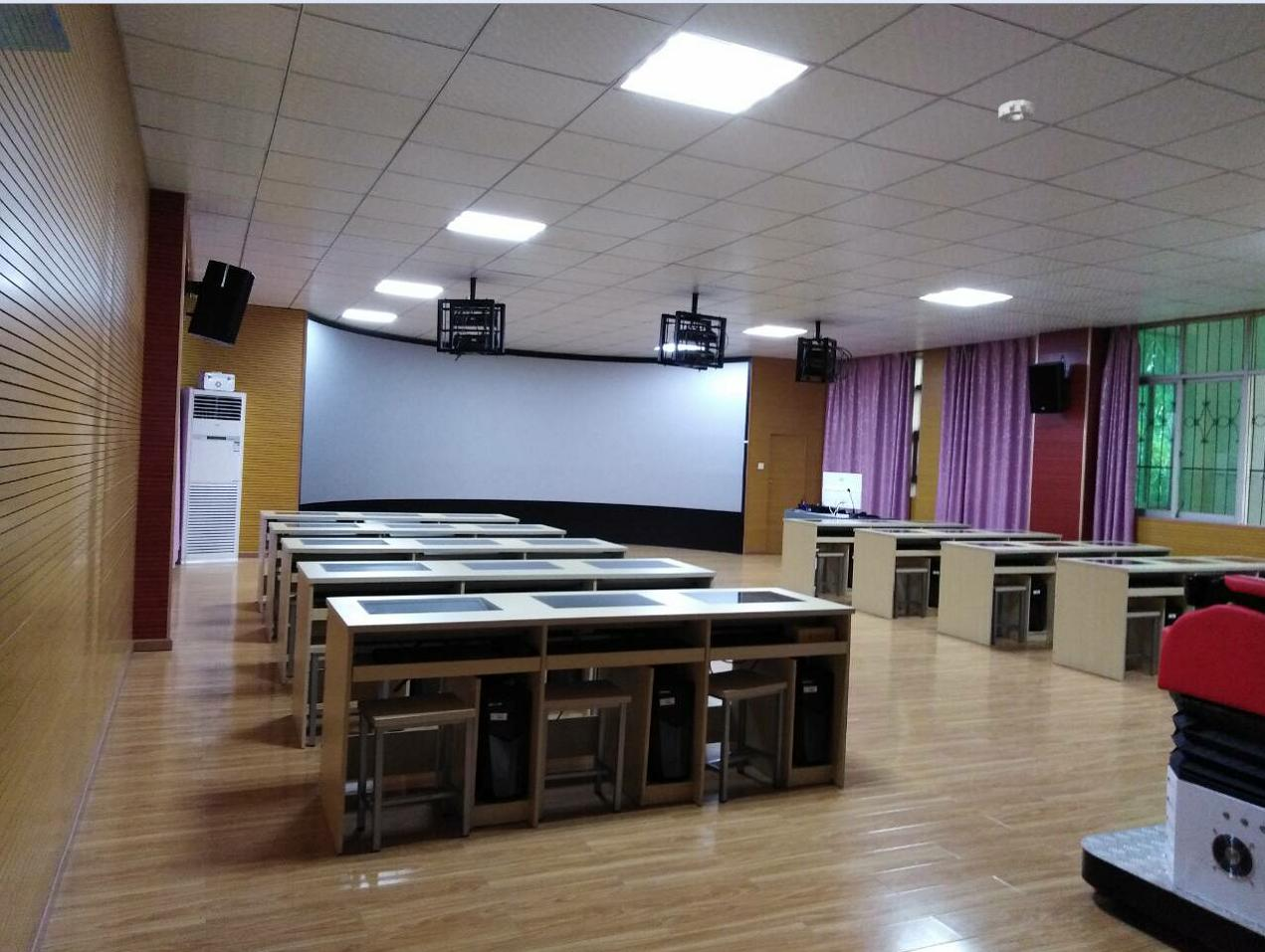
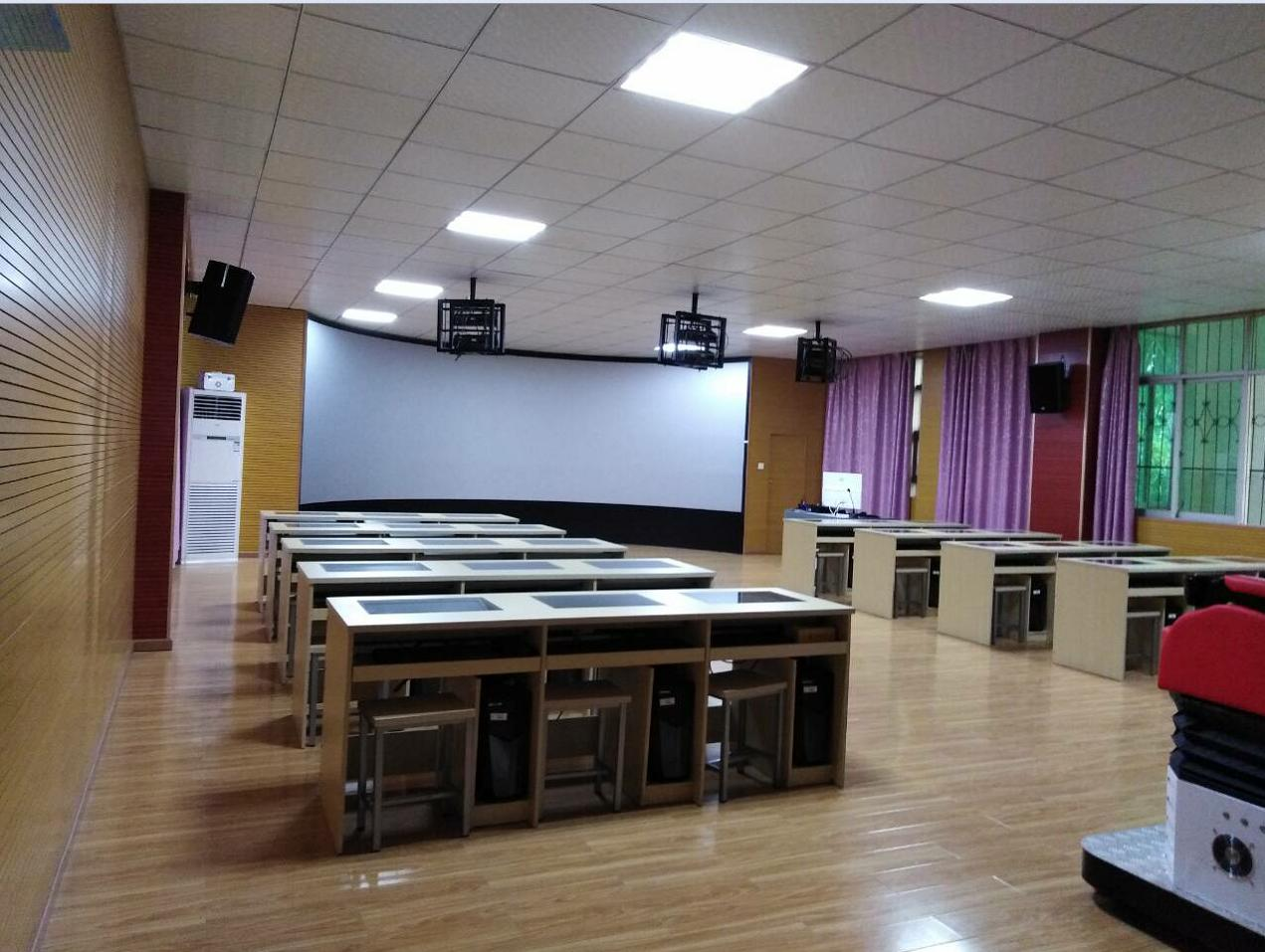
- smoke detector (1016, 110)
